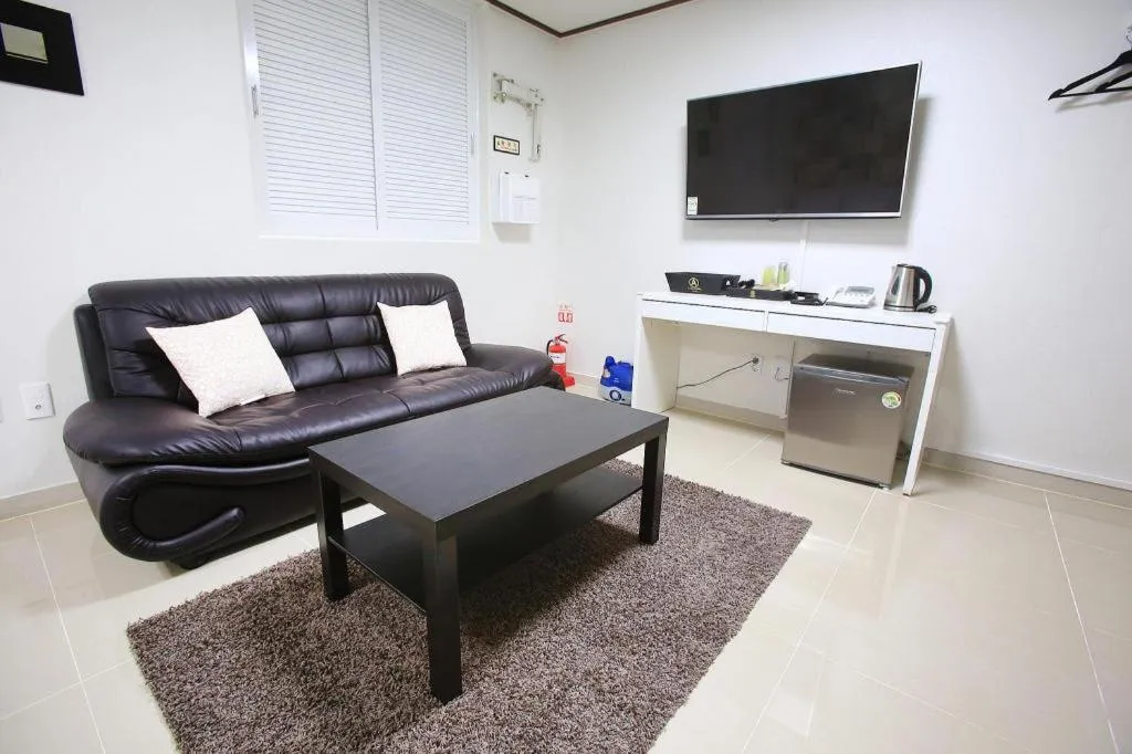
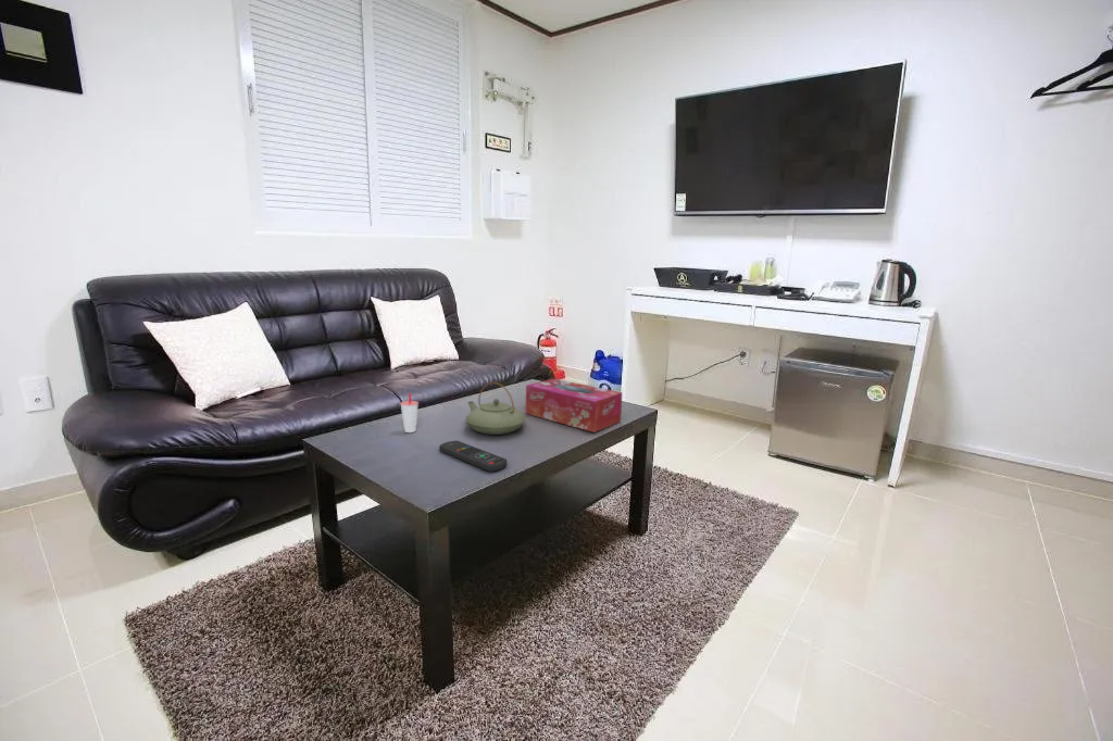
+ teapot (492, 404)
+ cup (409, 412)
+ remote control (472, 454)
+ tissue box (572, 403)
